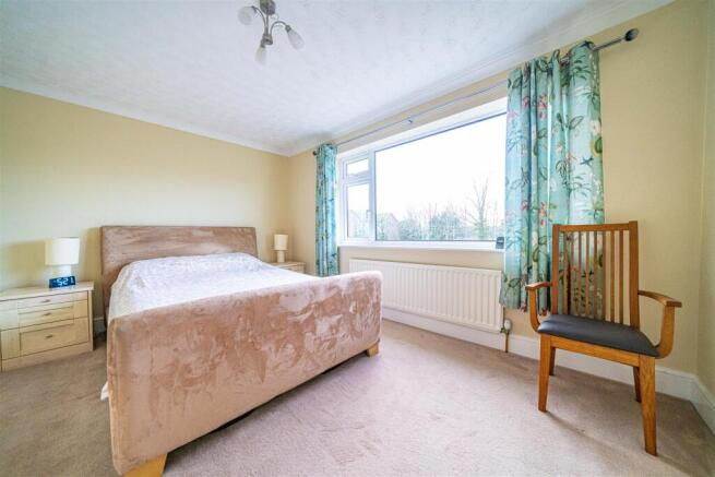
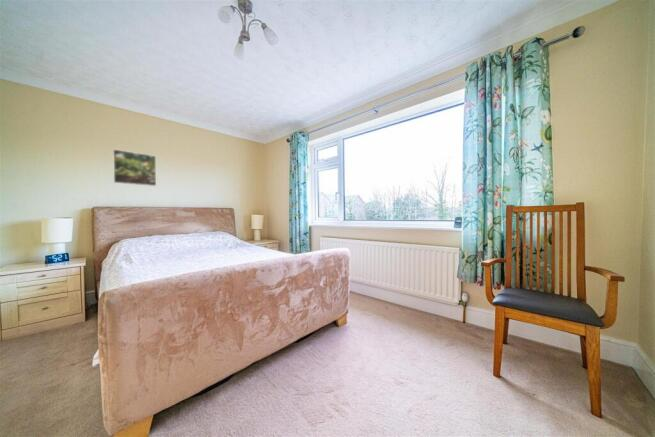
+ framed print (135, 168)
